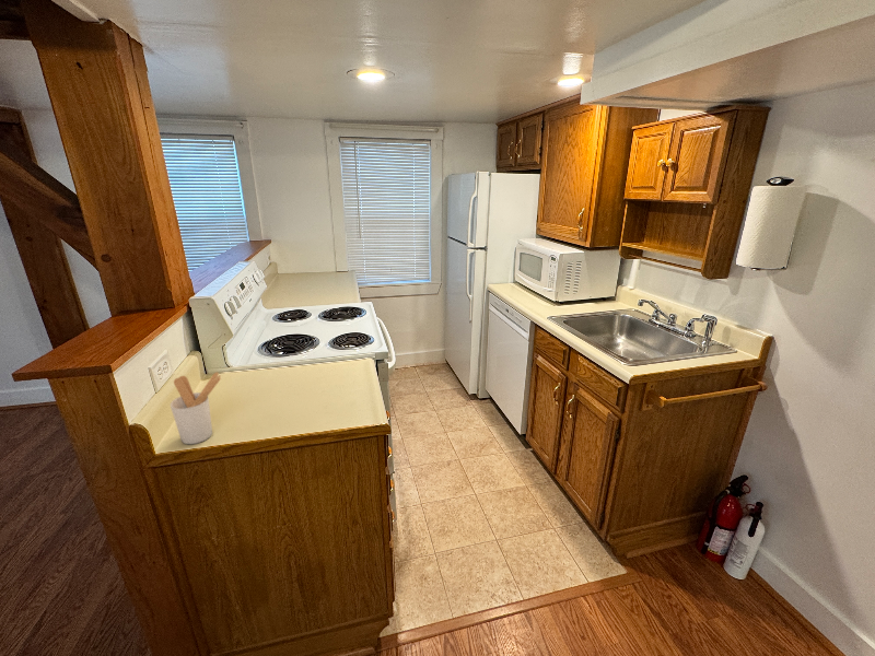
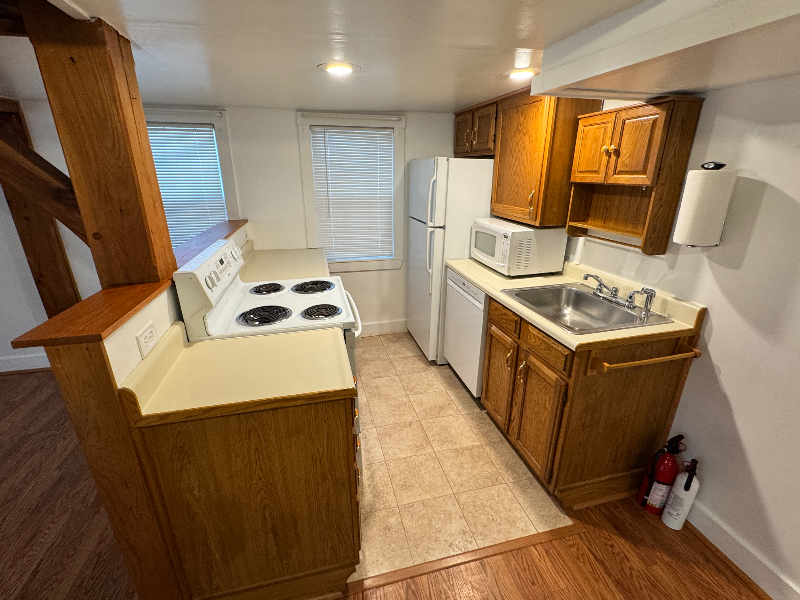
- utensil holder (200, 406)
